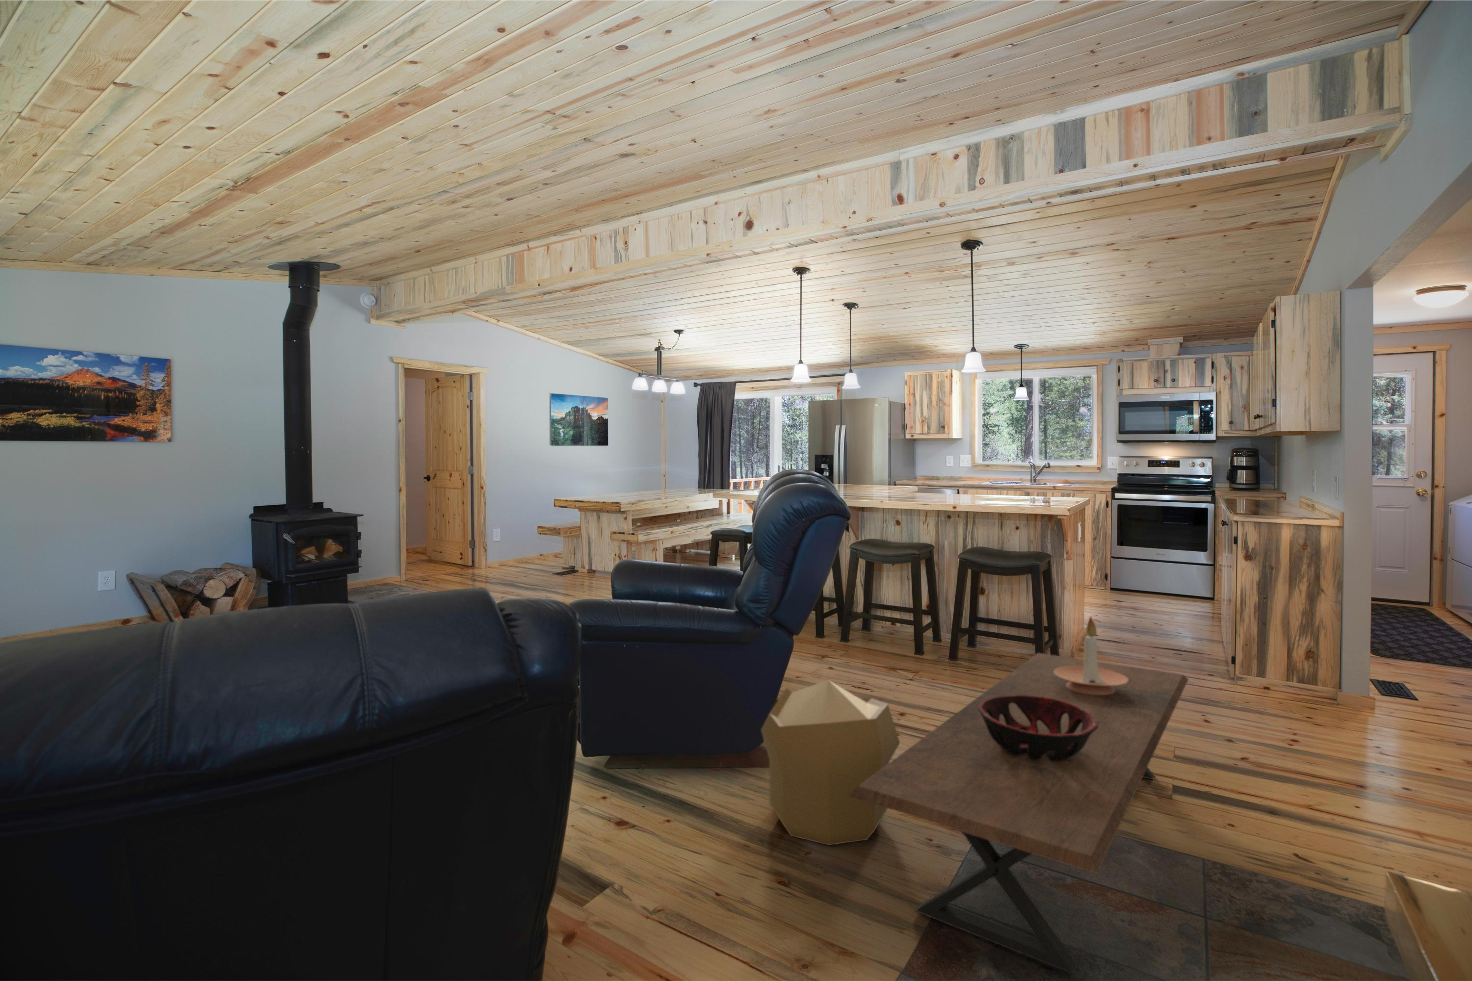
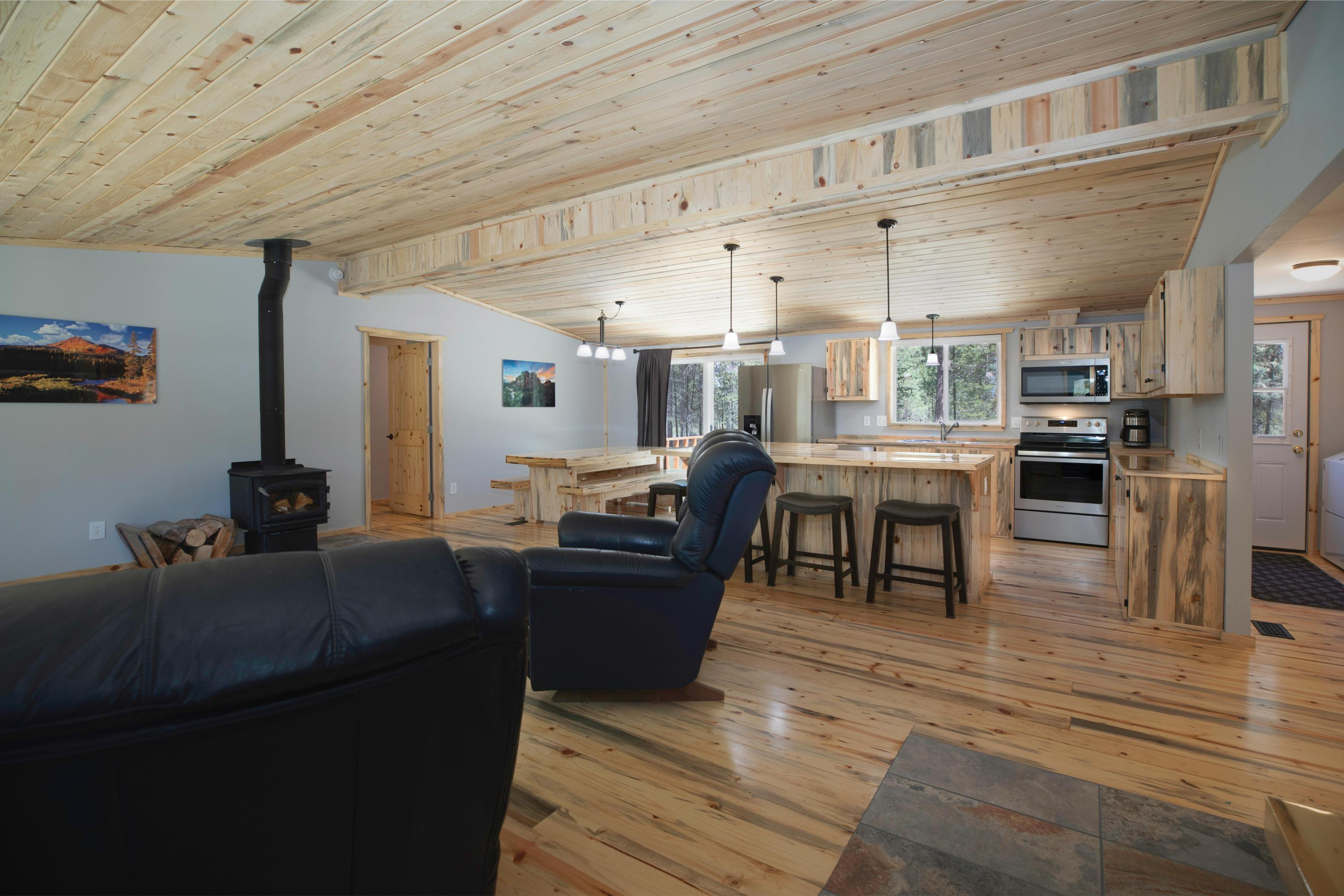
- pouf (828, 750)
- candle holder (1090, 651)
- coffee table (1054, 776)
- decorative bowl (1035, 729)
